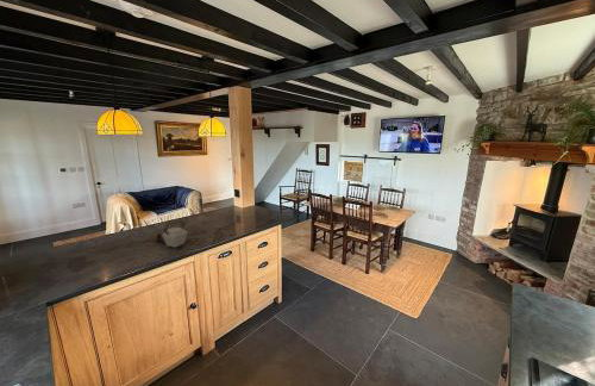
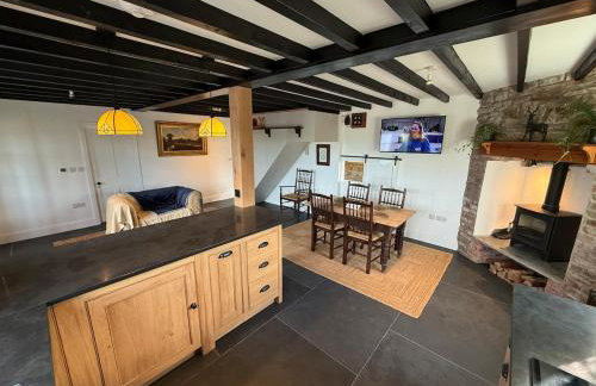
- kettle (168, 231)
